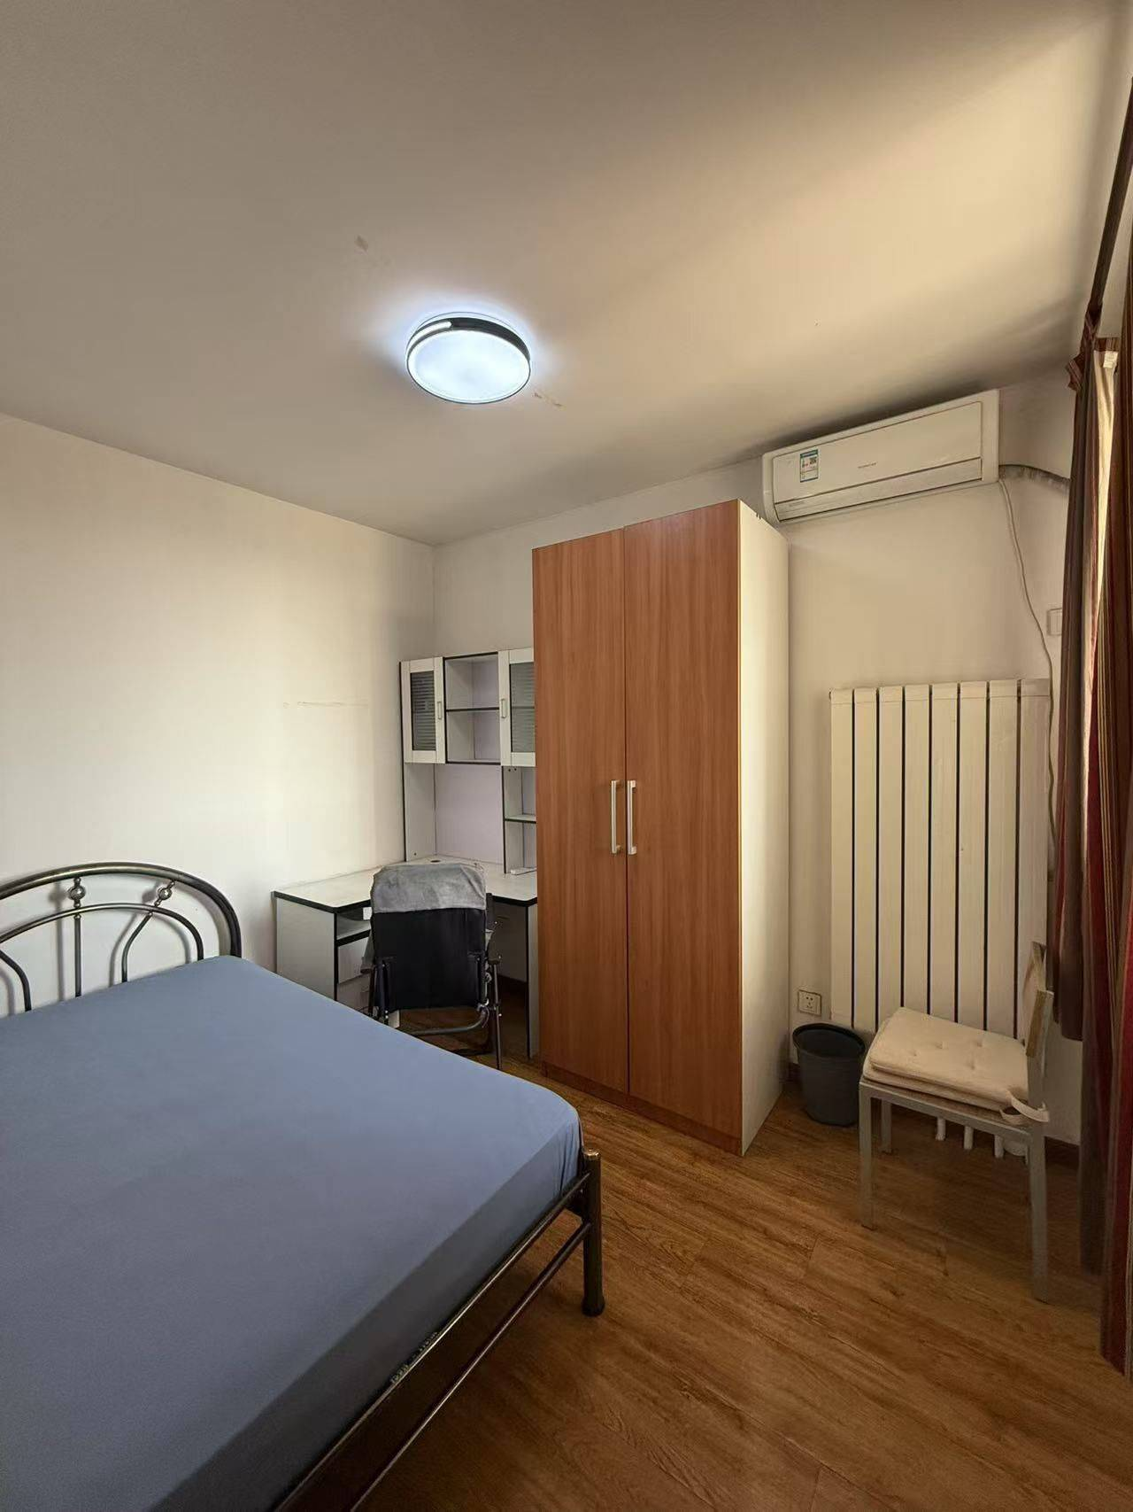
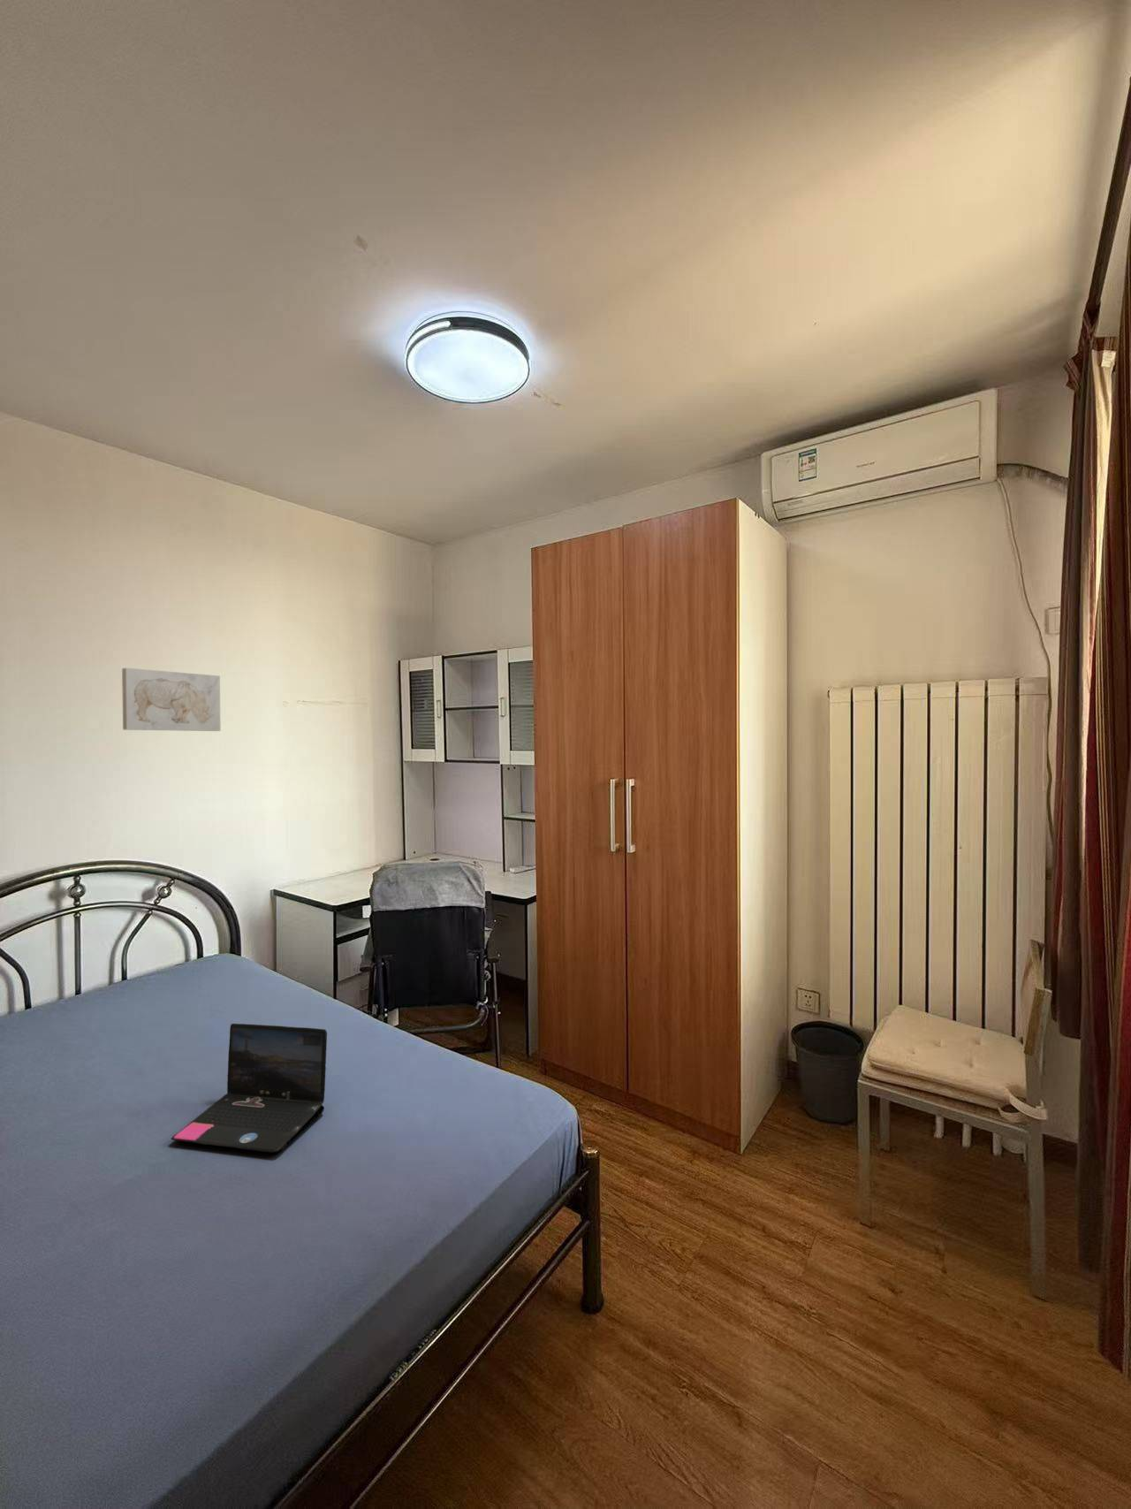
+ laptop (253, 1082)
+ wall art (173, 701)
